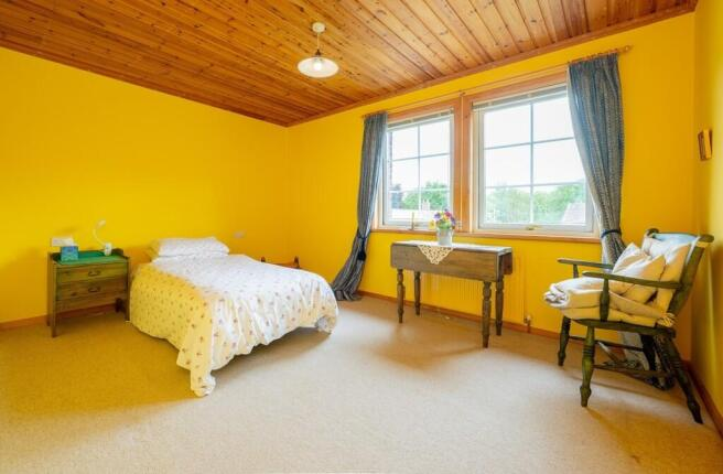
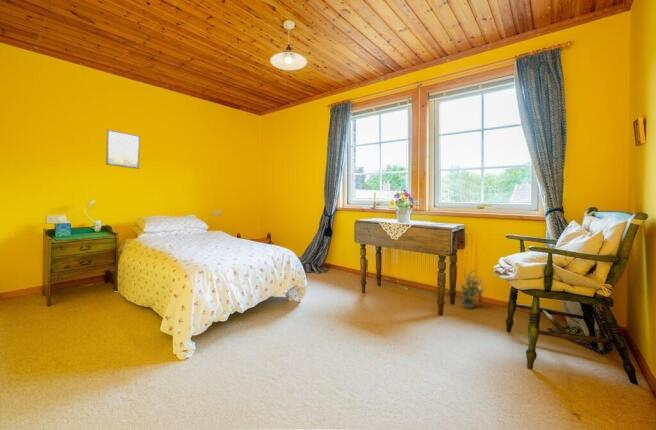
+ potted plant (471, 288)
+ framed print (123, 149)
